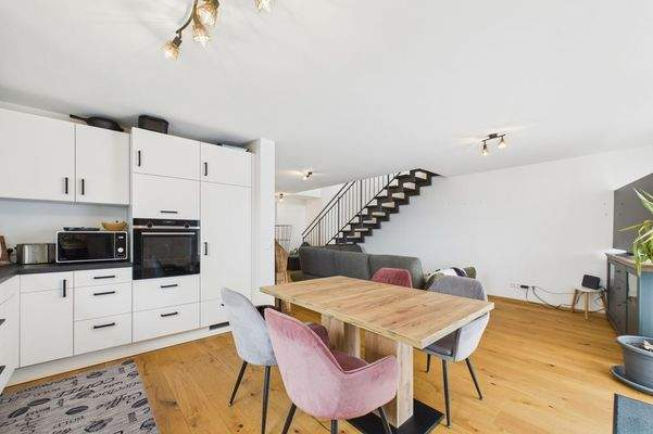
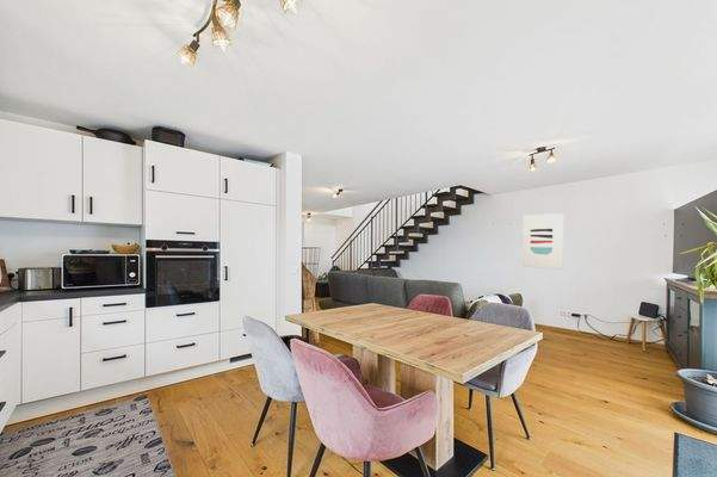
+ wall art (542, 241)
